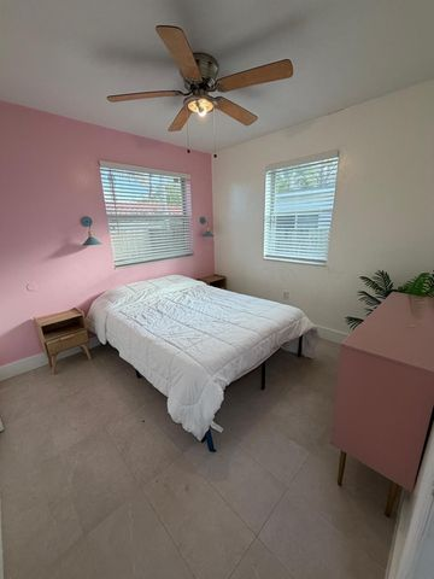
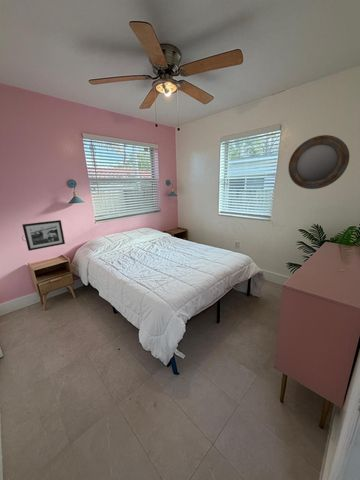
+ home mirror (316, 163)
+ picture frame (45, 234)
